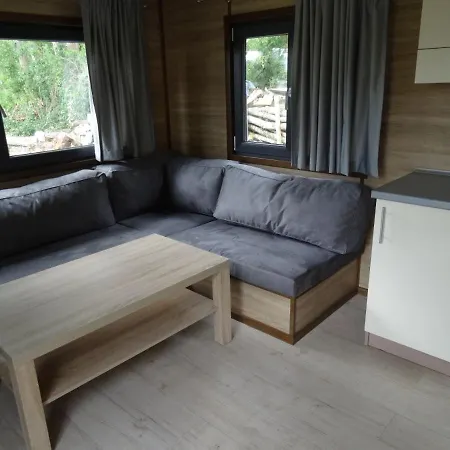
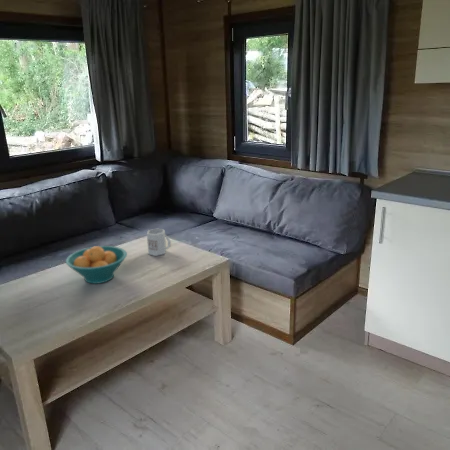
+ fruit bowl (97, 262)
+ mug (157, 241)
